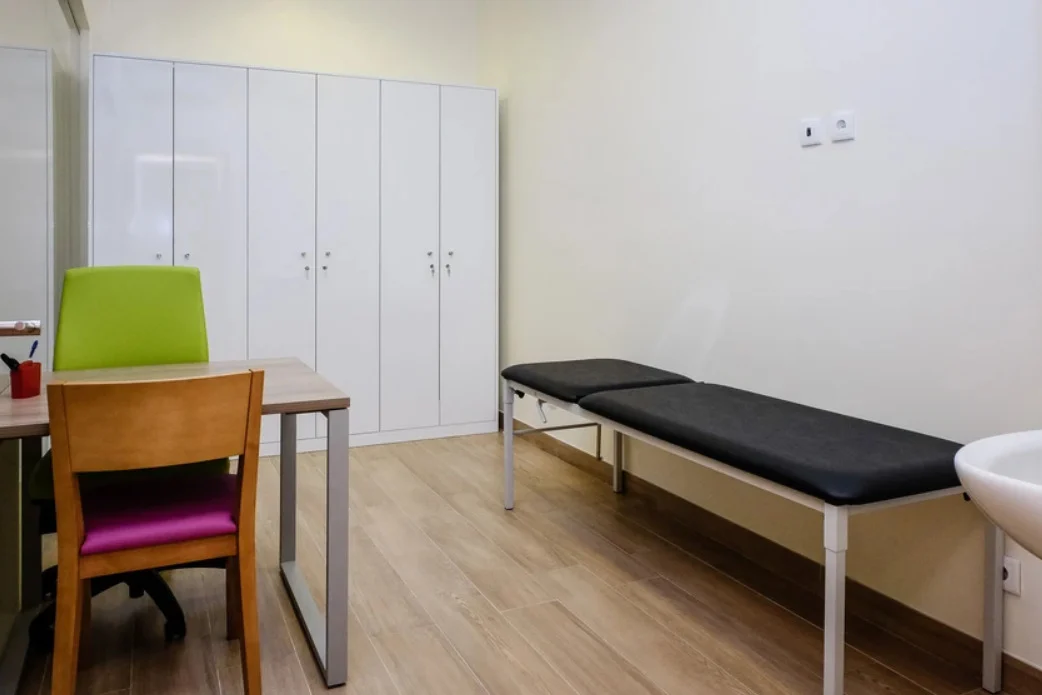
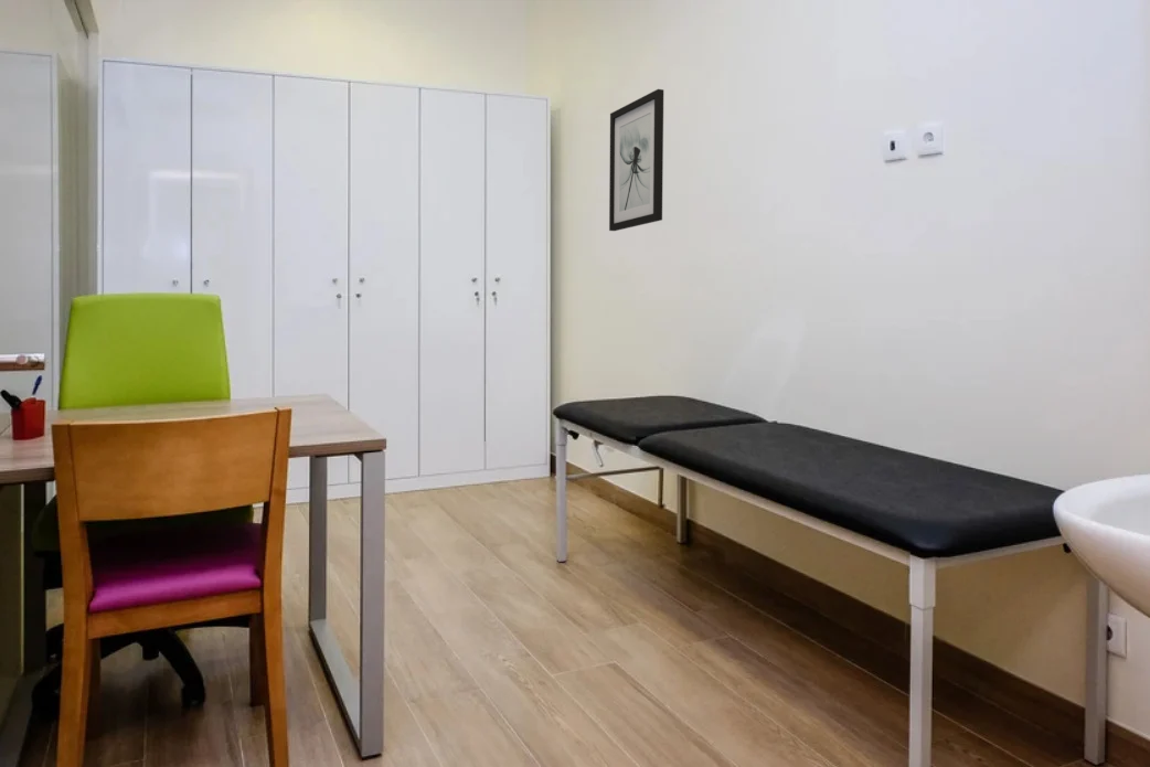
+ wall art (635, 163)
